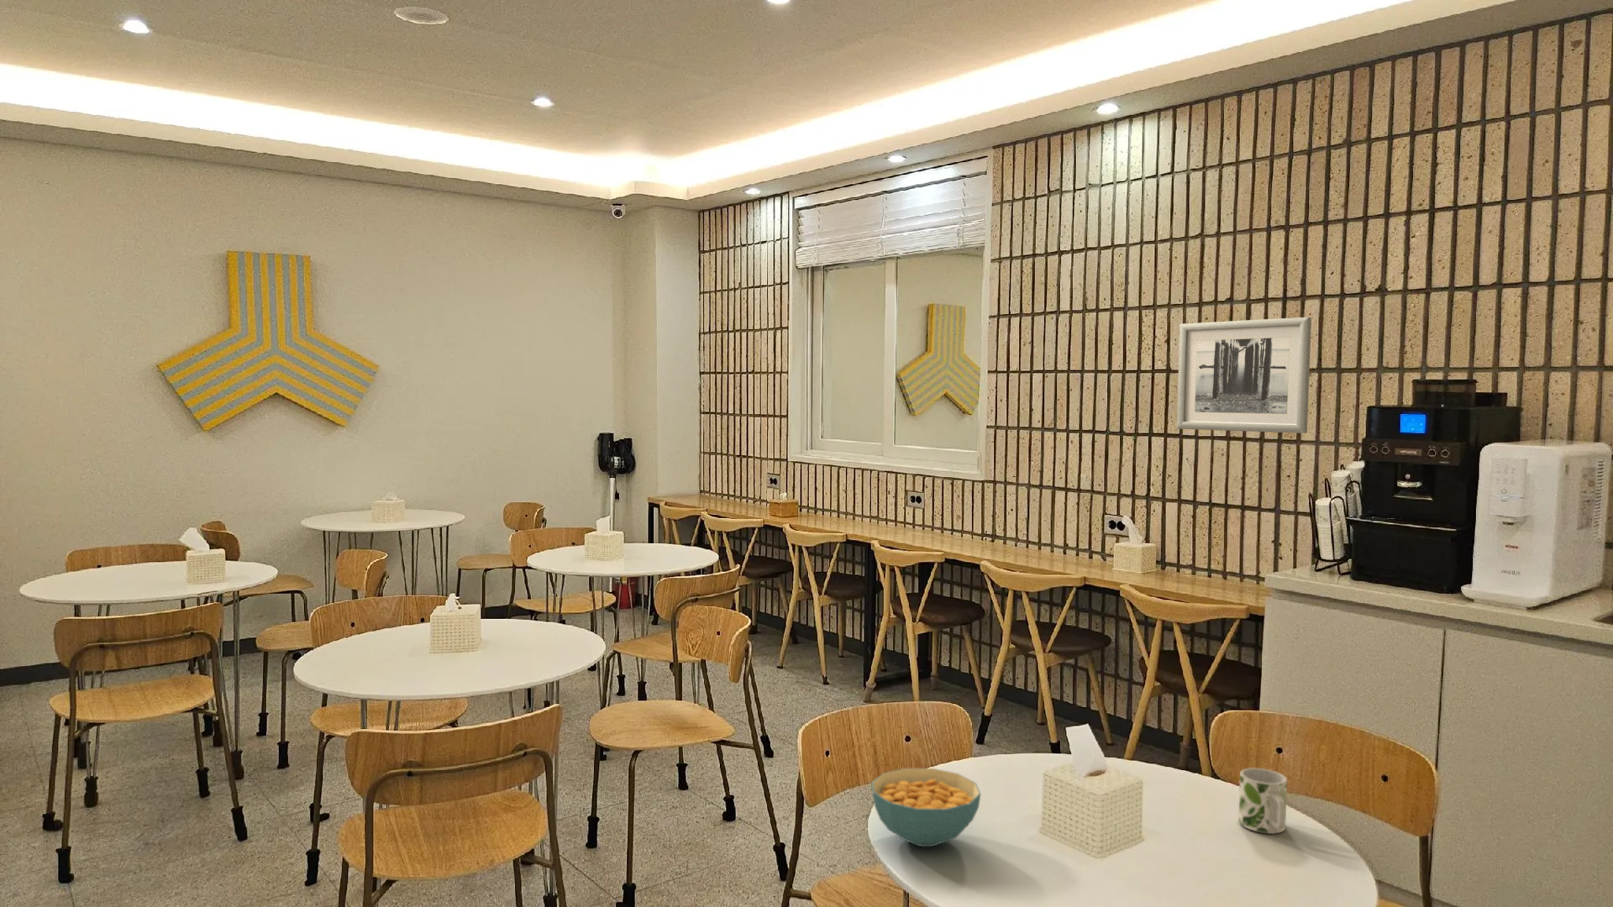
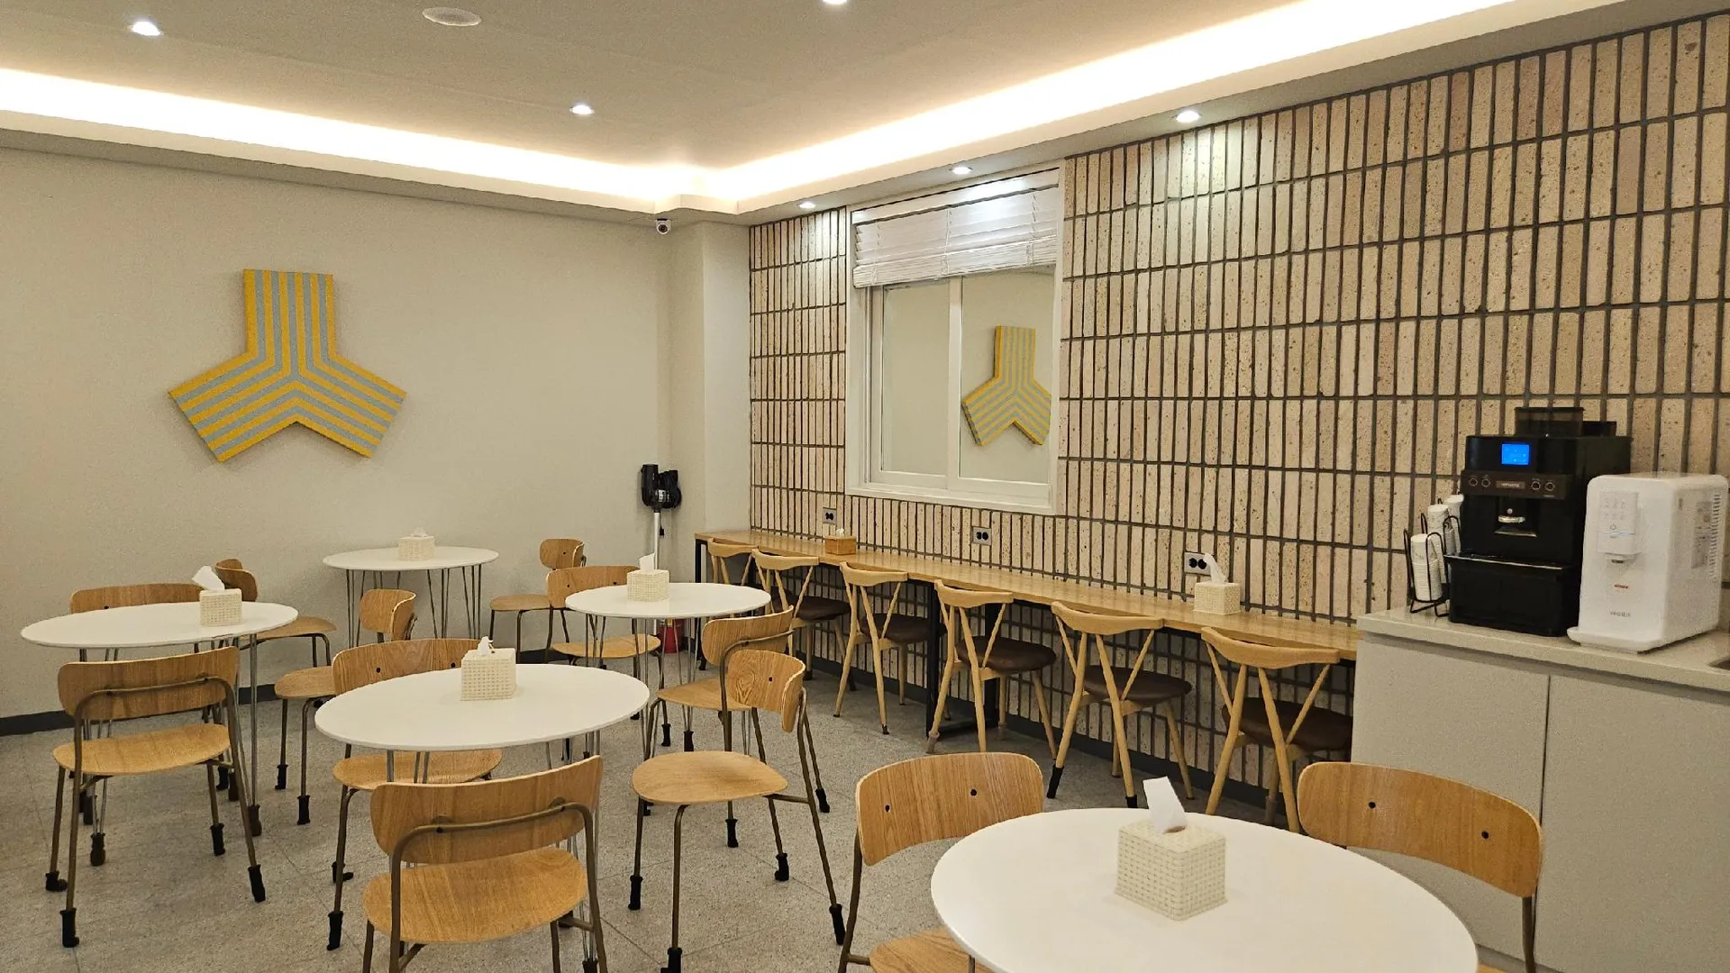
- cereal bowl (925, 813)
- mug (1267, 804)
- wall art (1240, 375)
